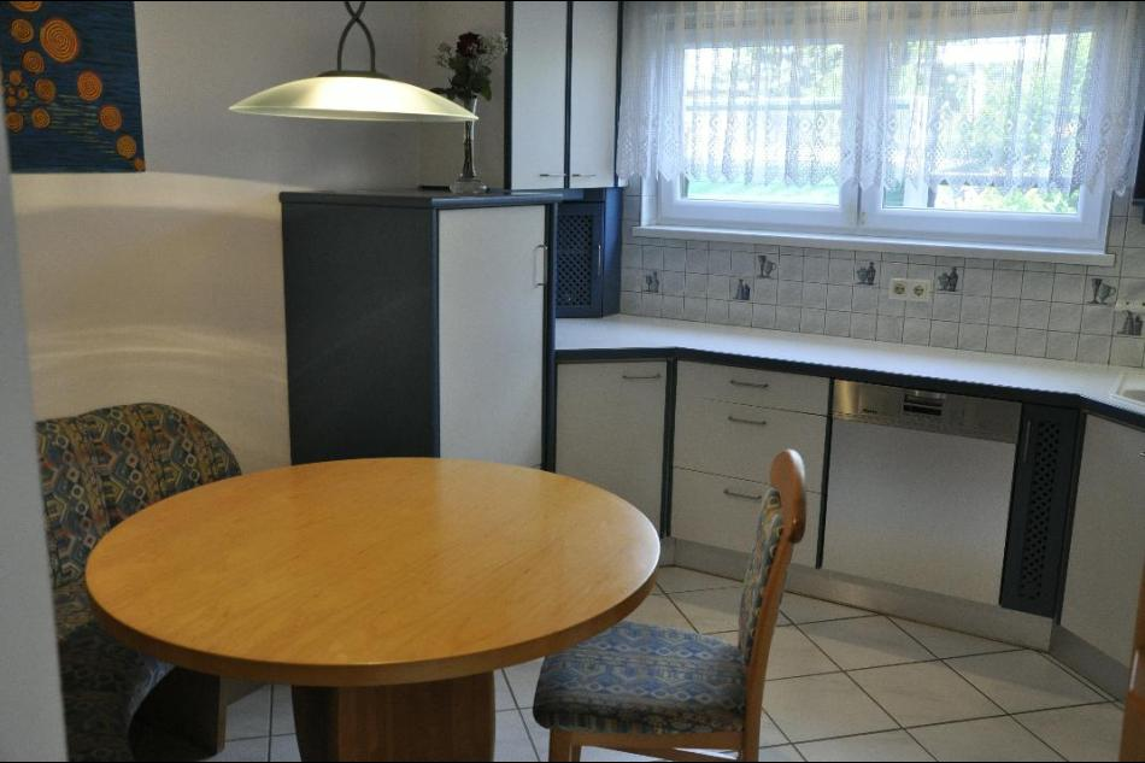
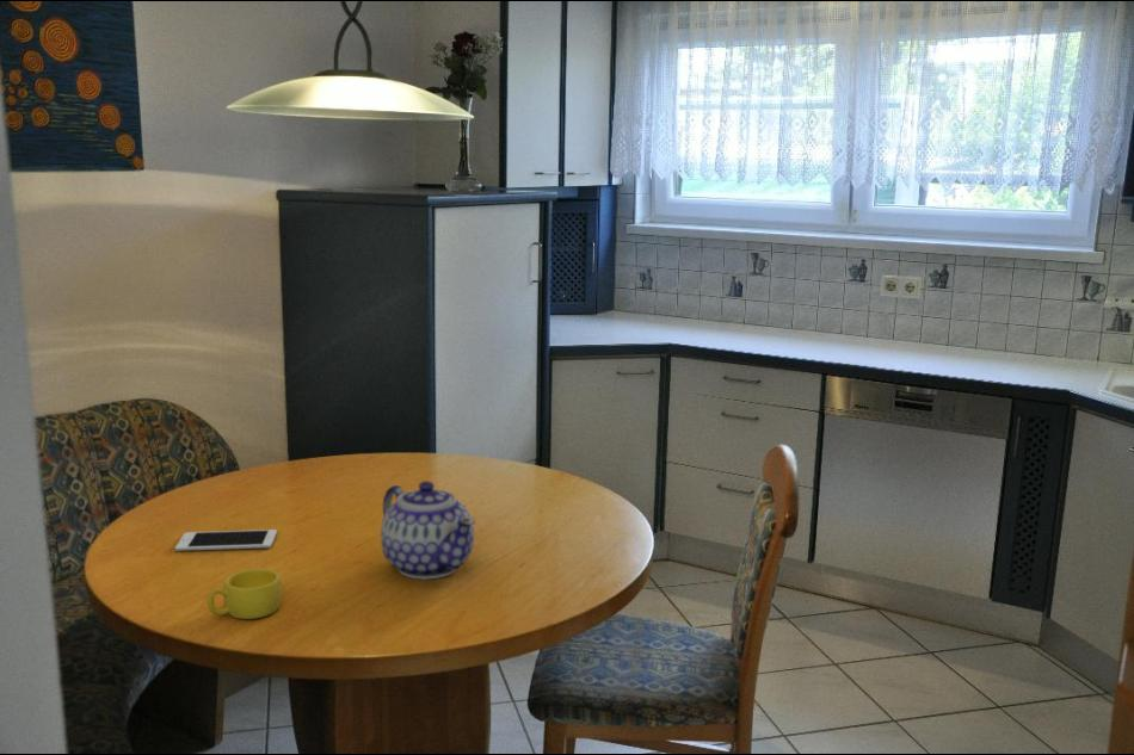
+ teapot (427, 525)
+ cup (244, 596)
+ cell phone (227, 539)
